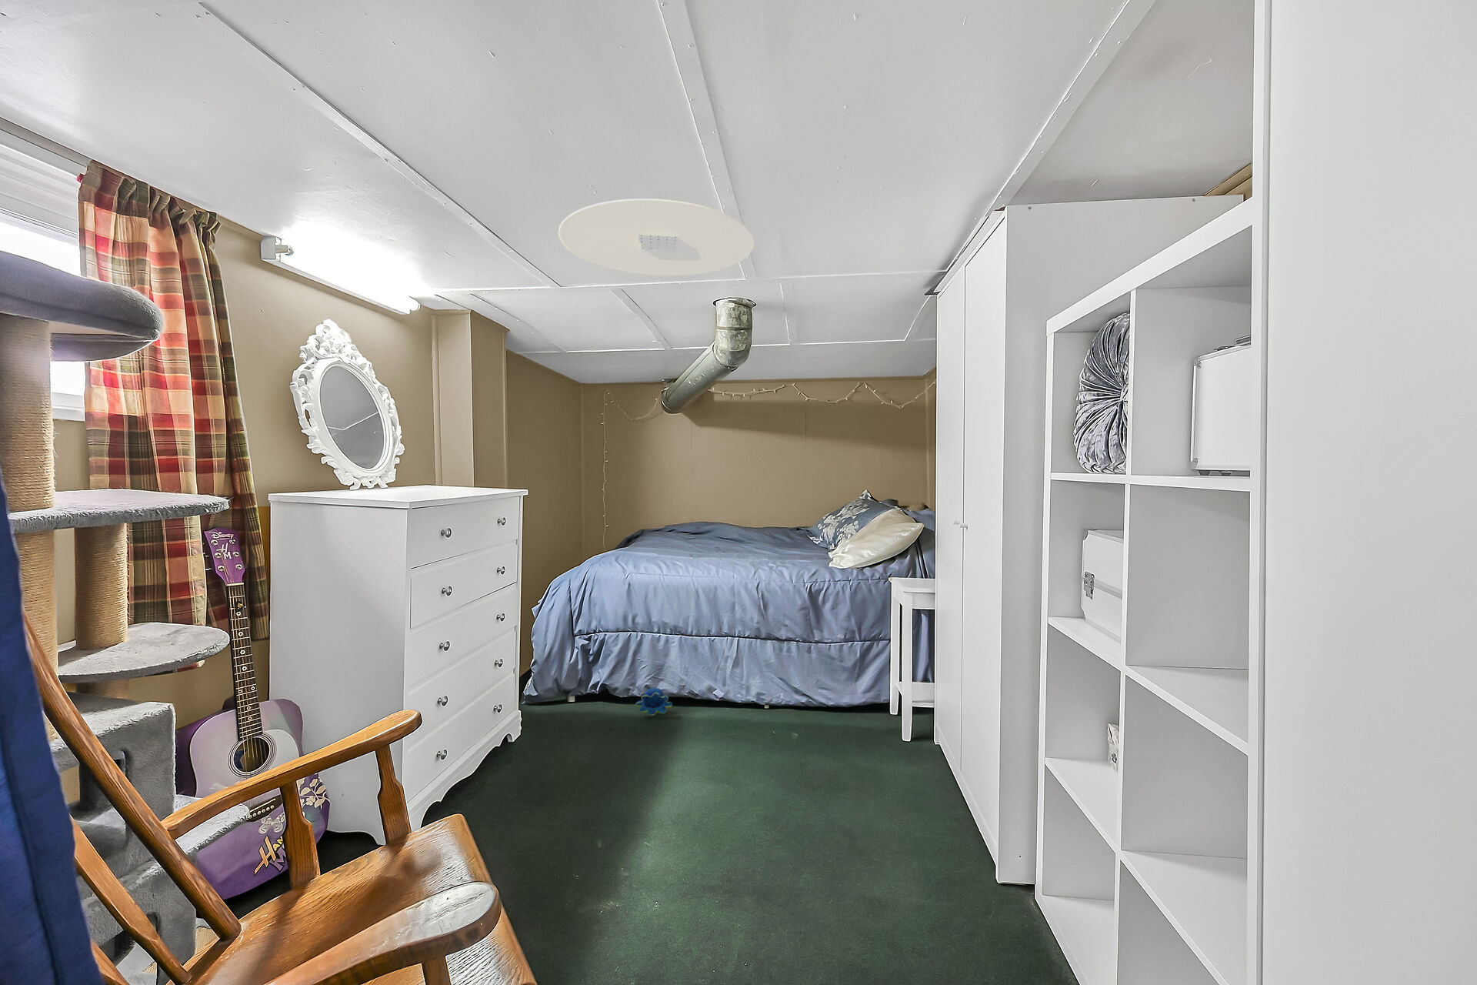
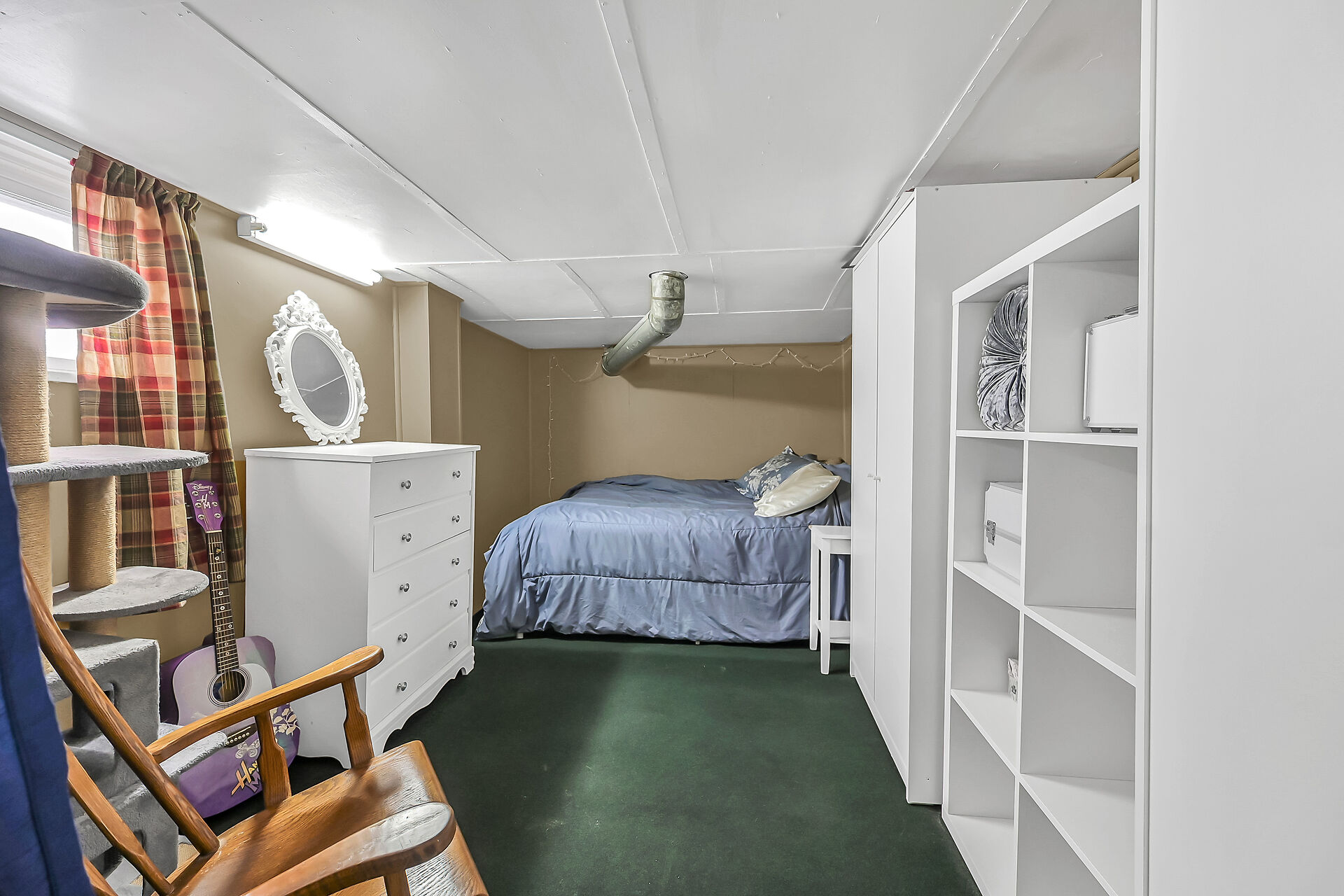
- plush toy (654, 704)
- ceiling light (657, 233)
